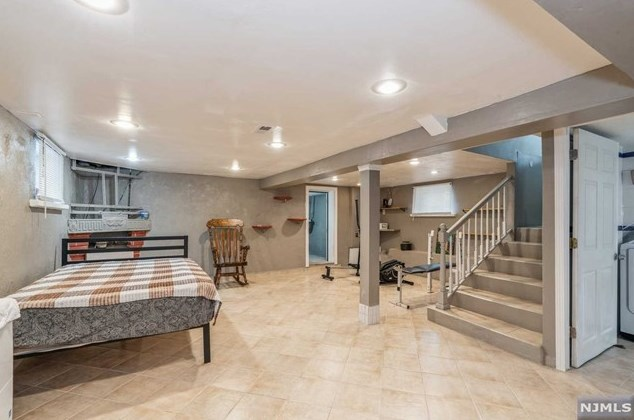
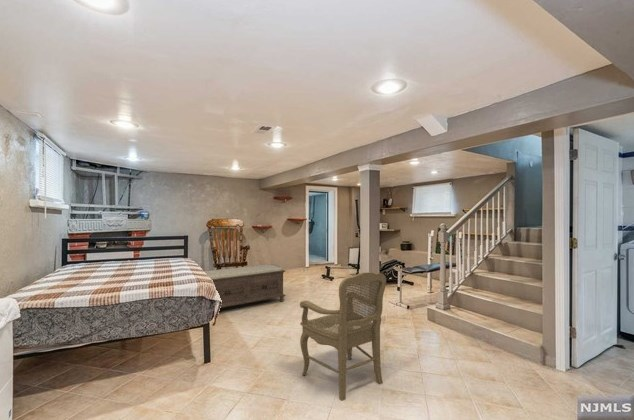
+ bench (241, 287)
+ armchair (343, 322)
